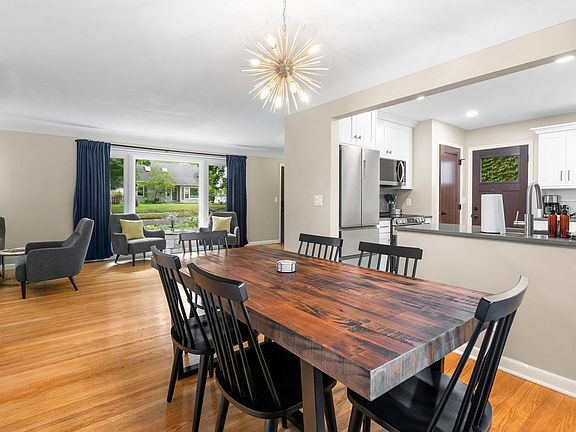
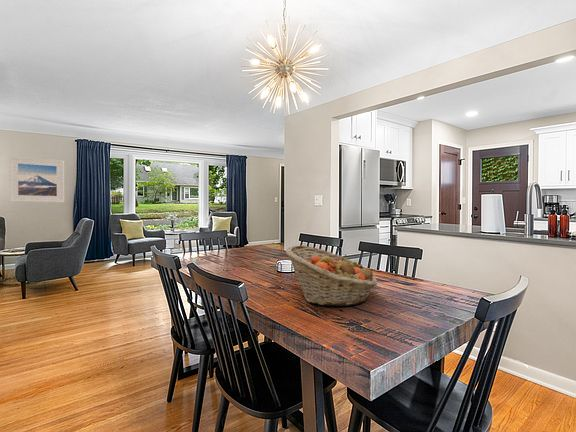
+ fruit basket (330, 271)
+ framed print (37, 180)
